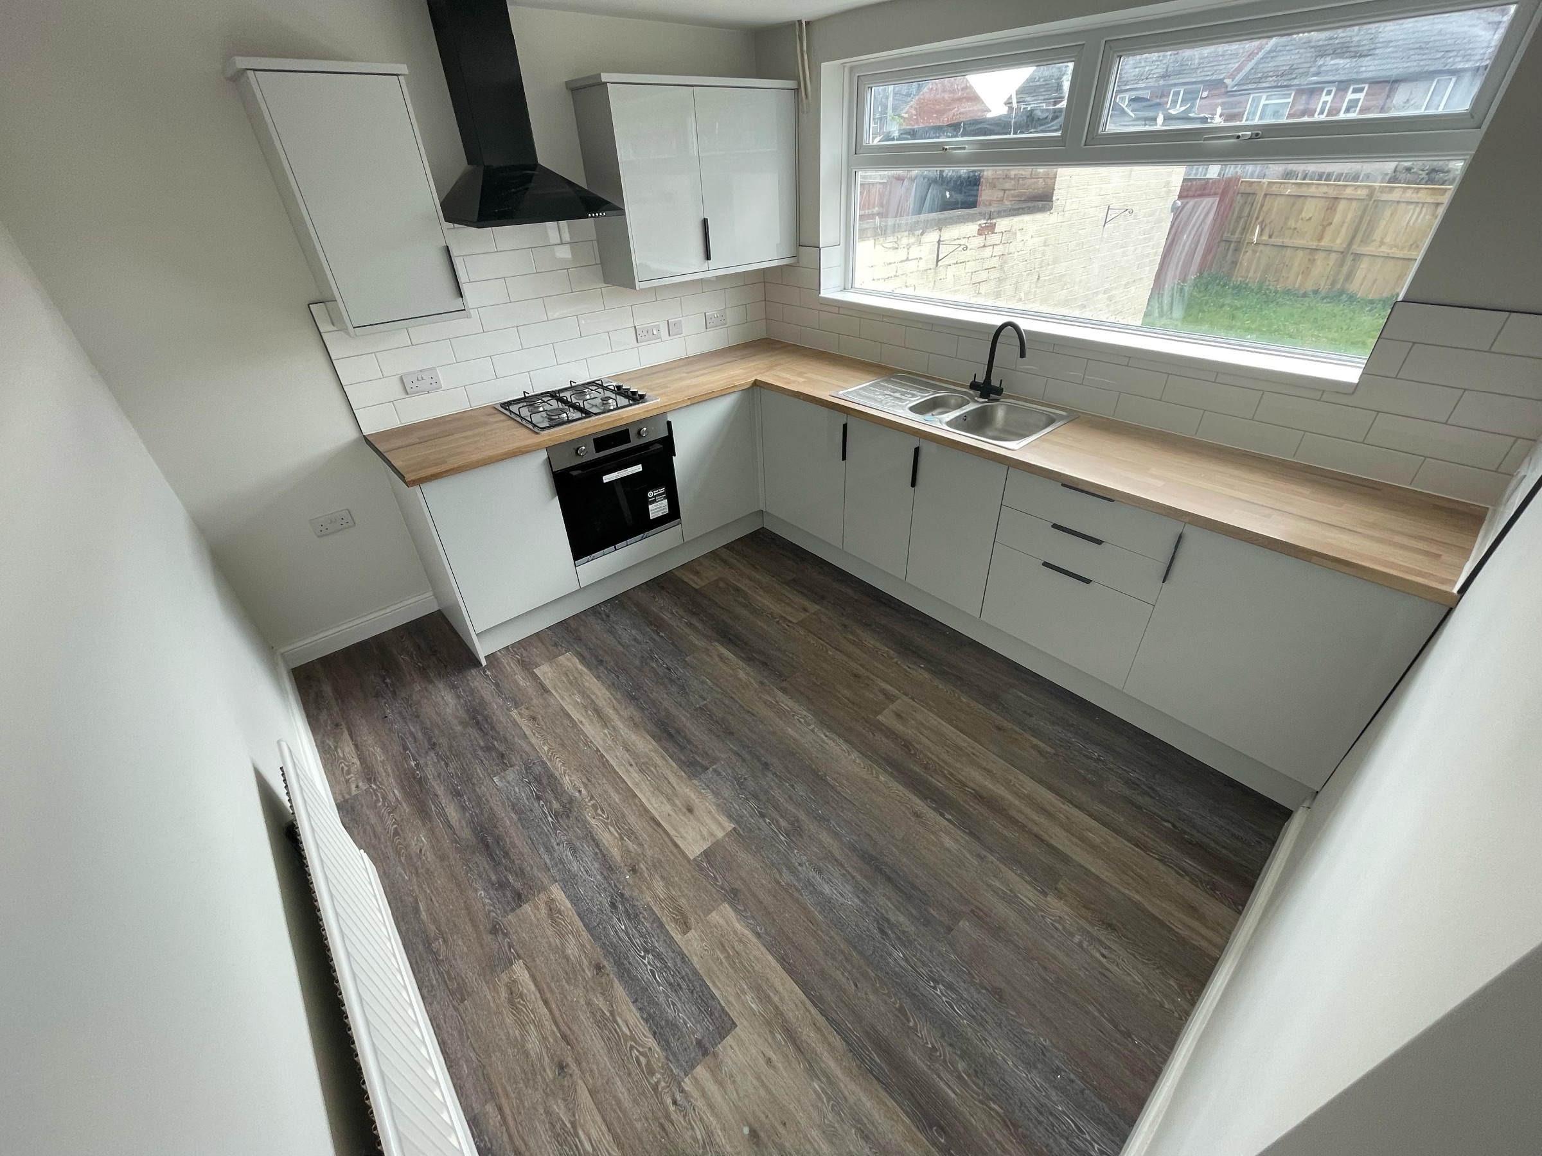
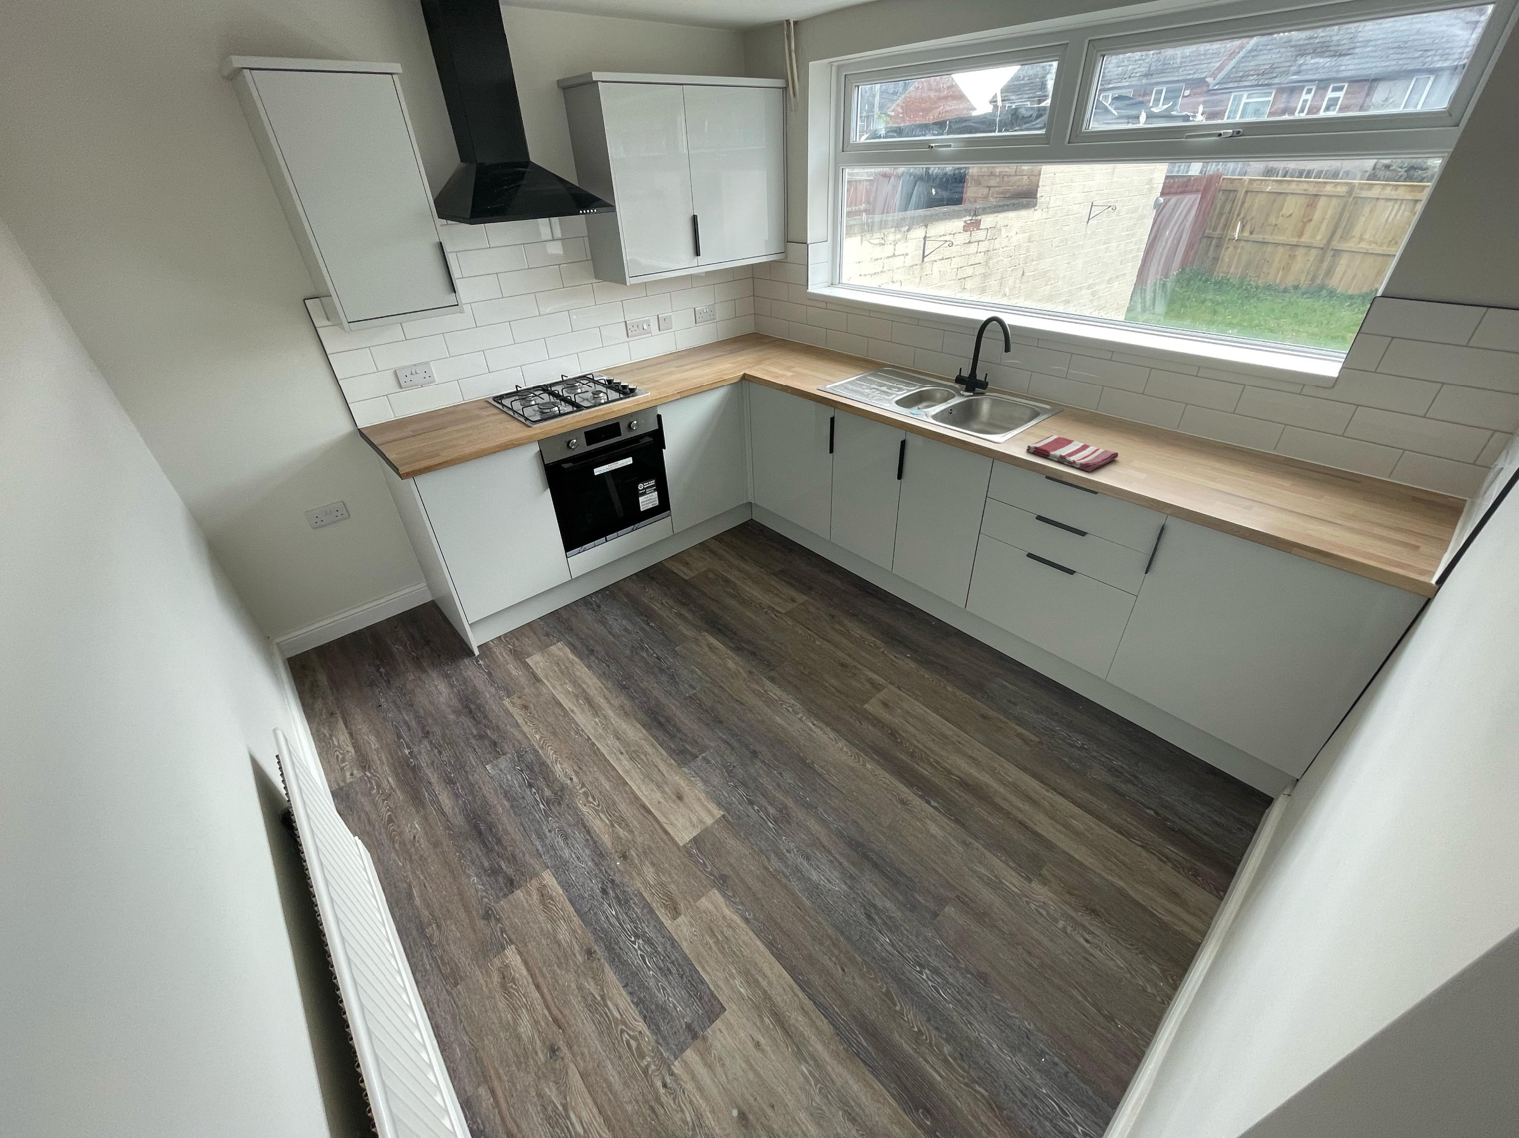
+ dish towel (1070, 451)
